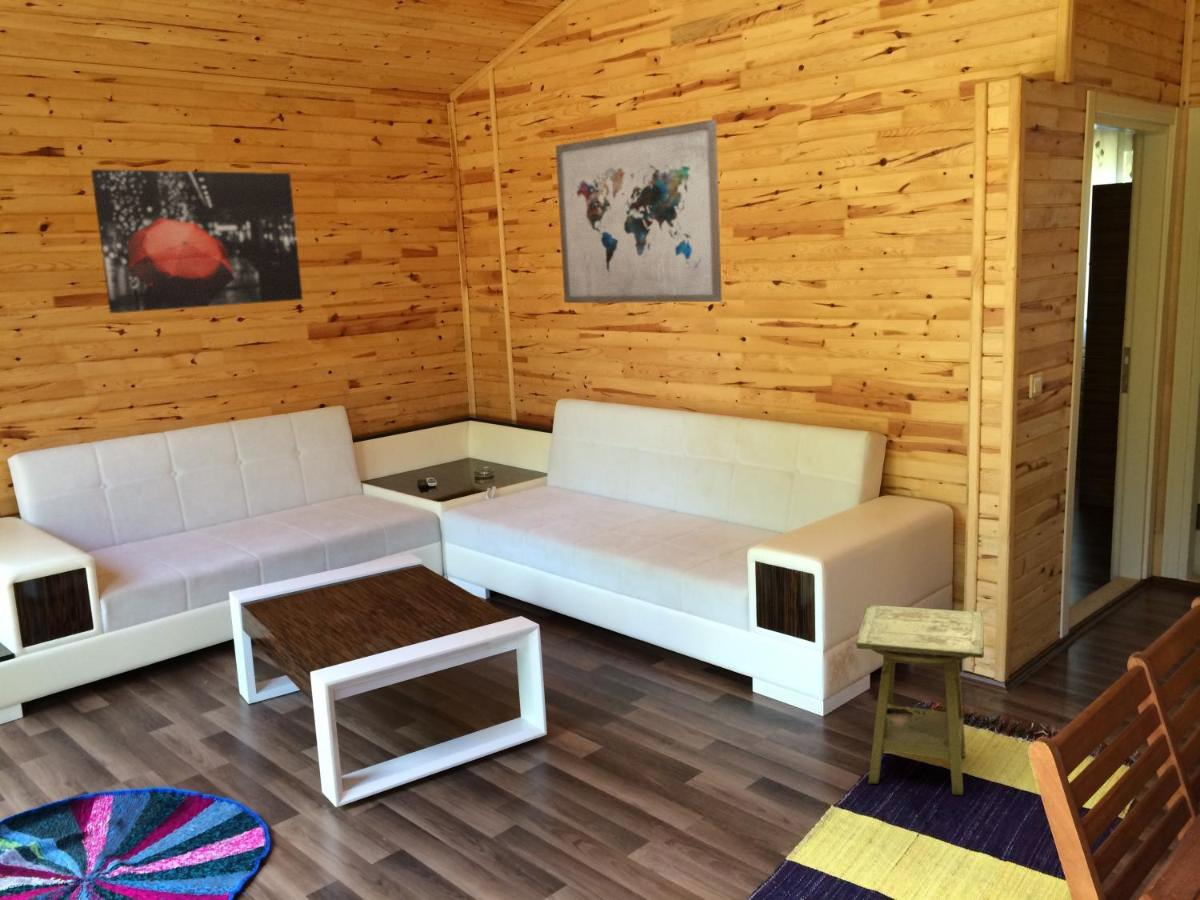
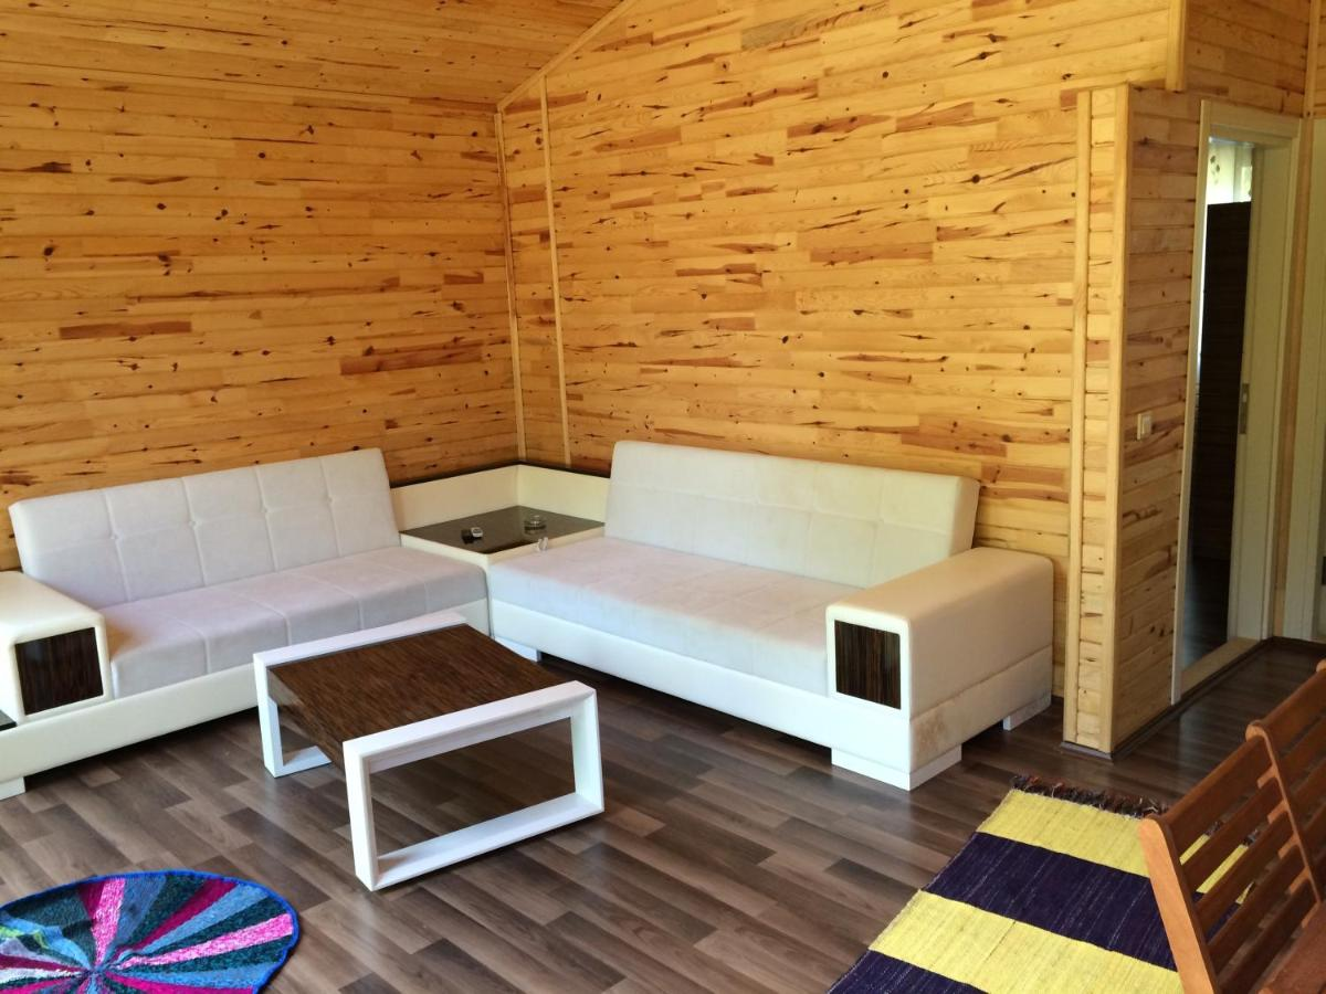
- side table (919, 709)
- wall art (204, 239)
- wall art (633, 219)
